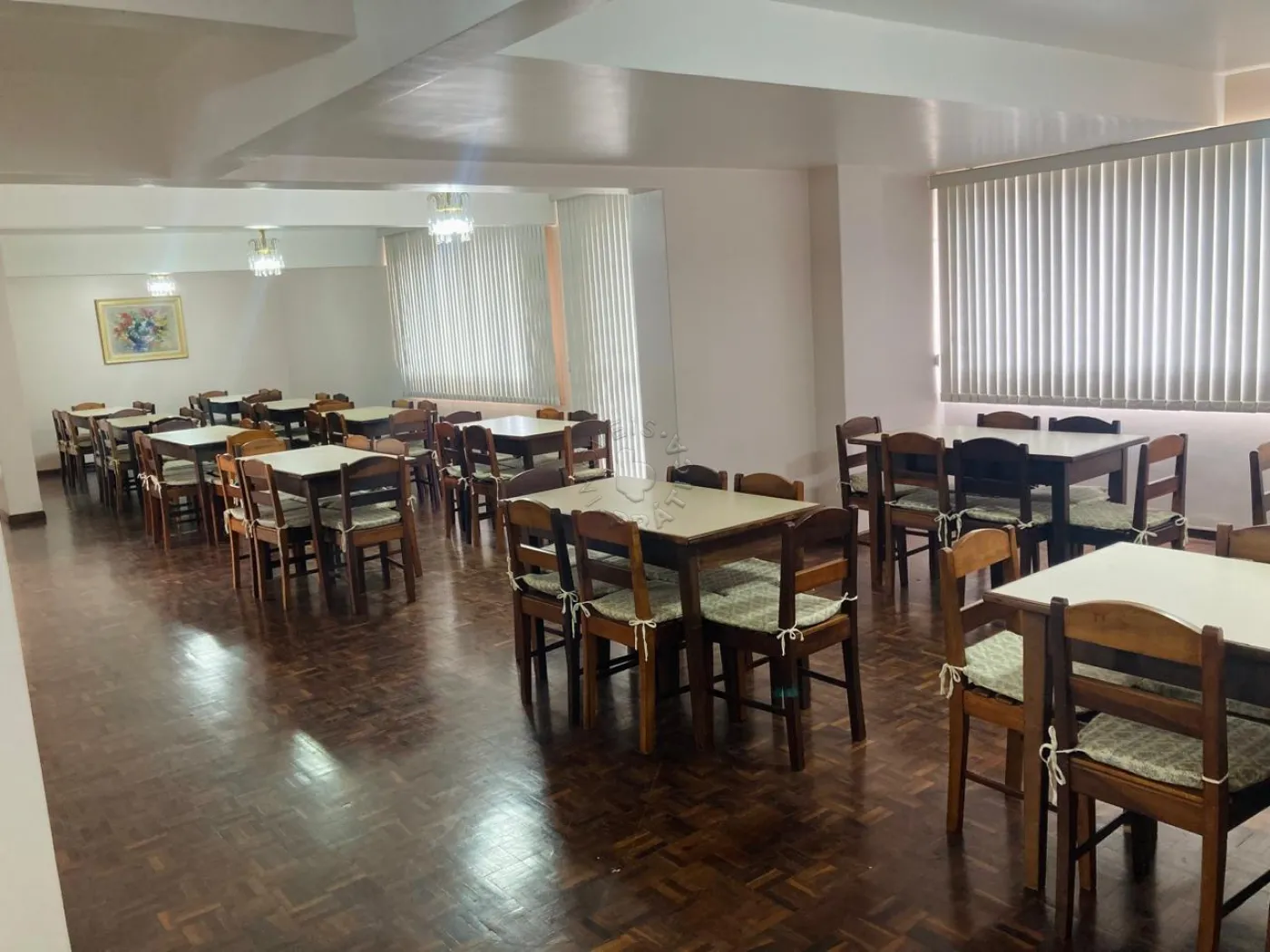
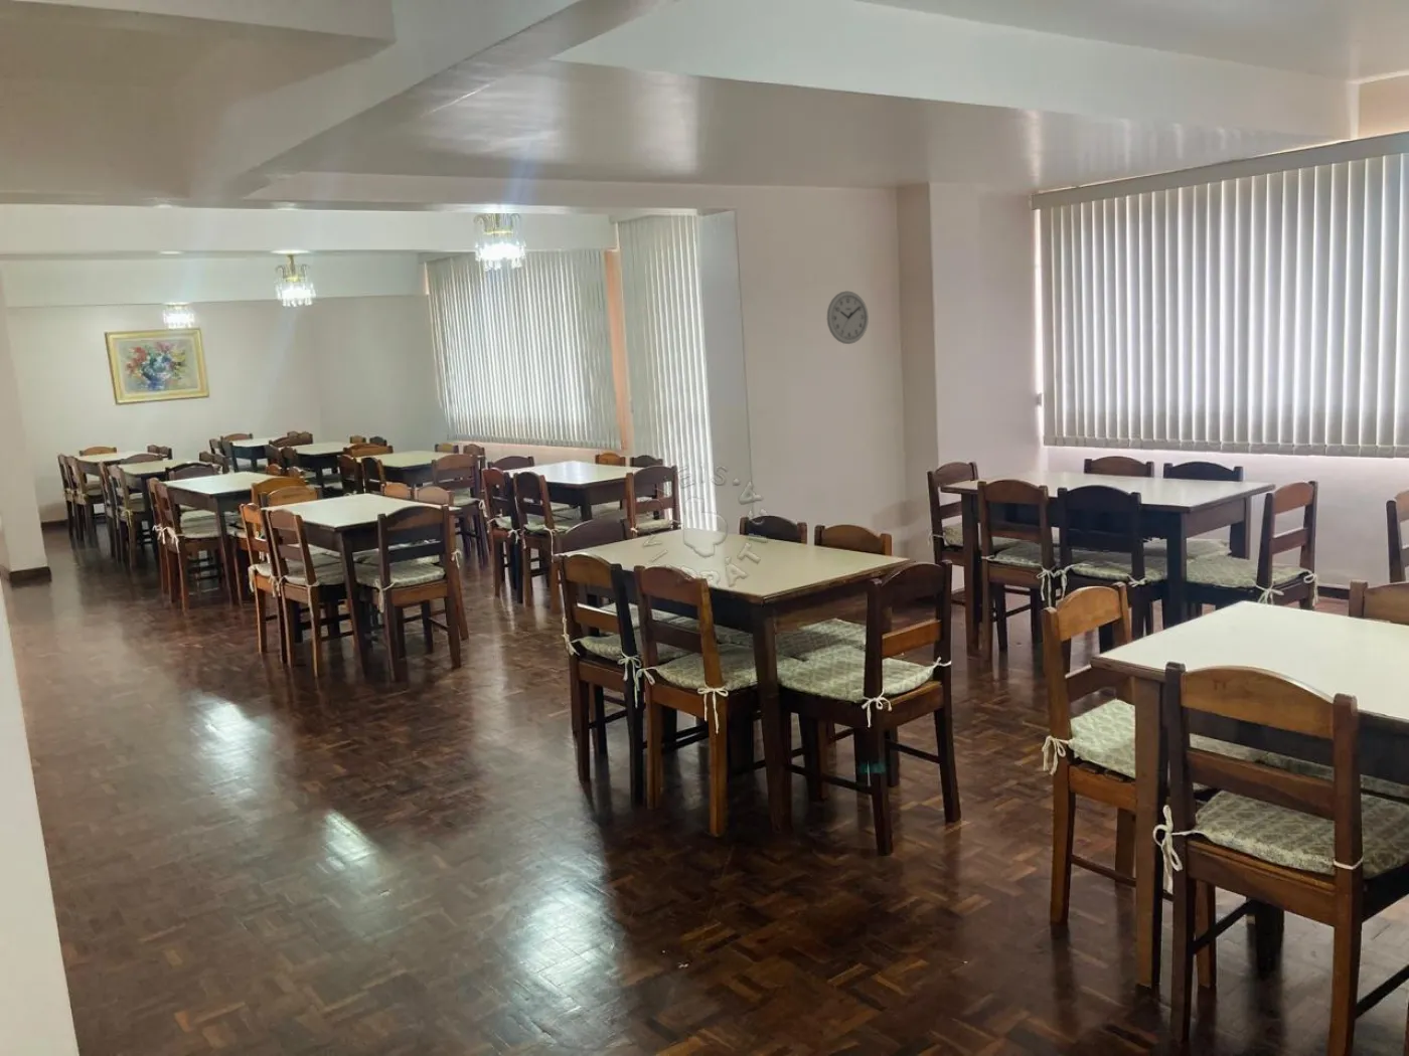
+ wall clock (849, 317)
